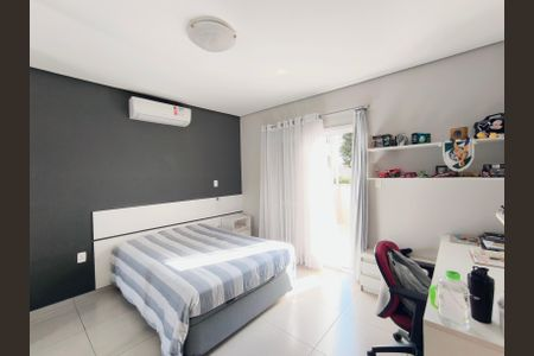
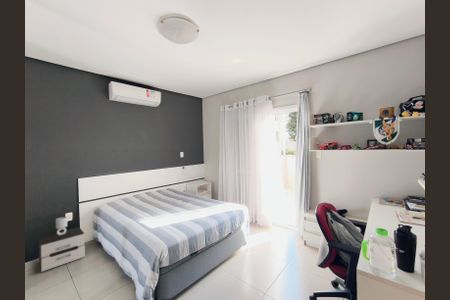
+ nightstand (62, 239)
